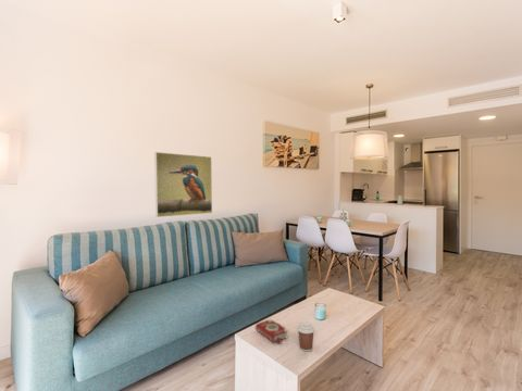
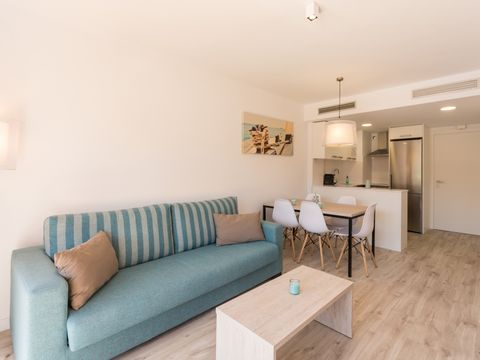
- book (273, 330)
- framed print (185, 185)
- coffee cup (306, 336)
